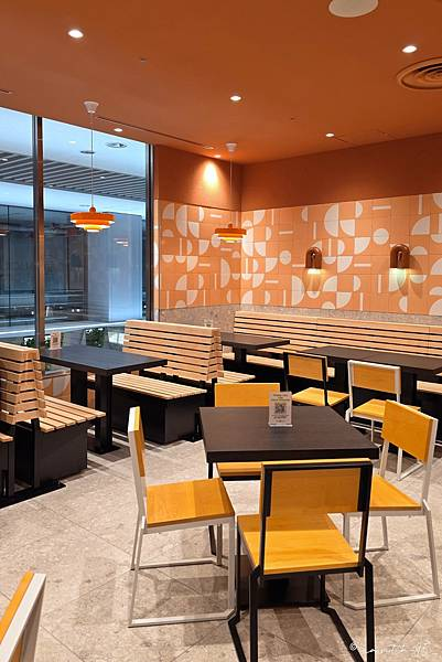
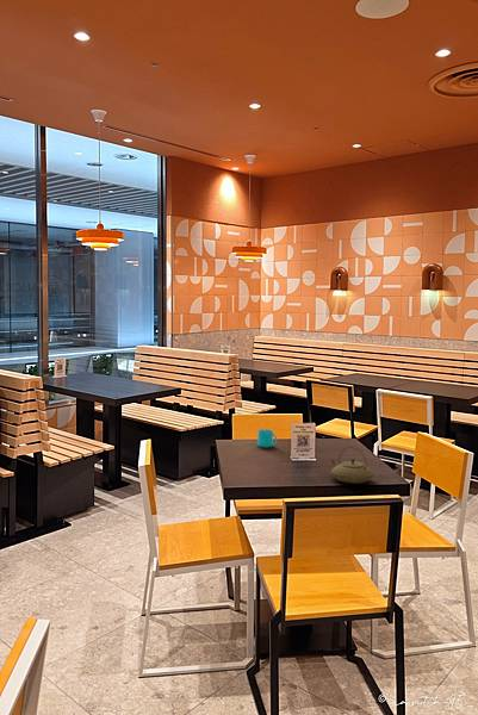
+ teapot (349, 462)
+ cup (266, 439)
